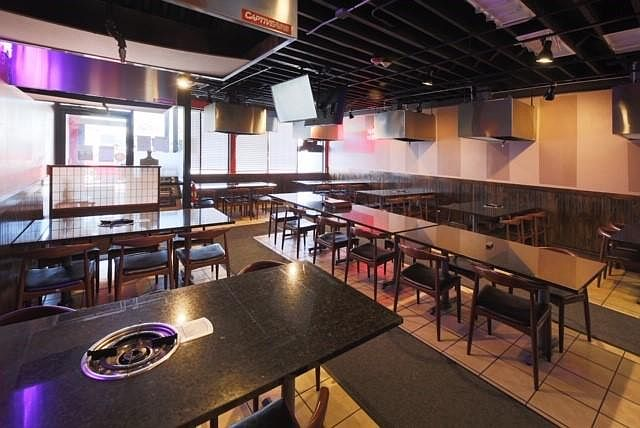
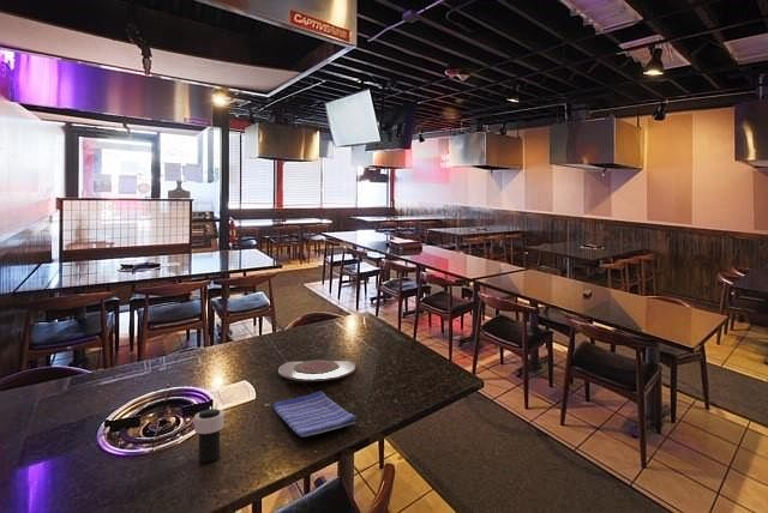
+ cup (209, 434)
+ dish towel (312, 410)
+ plate (317, 367)
